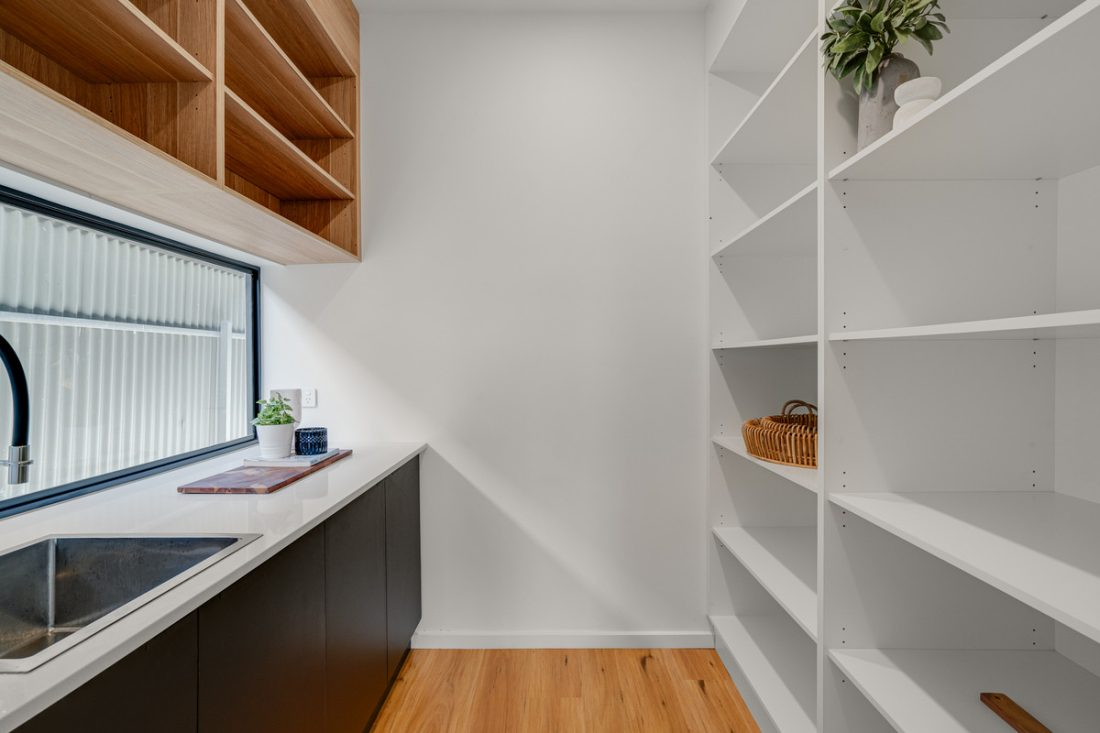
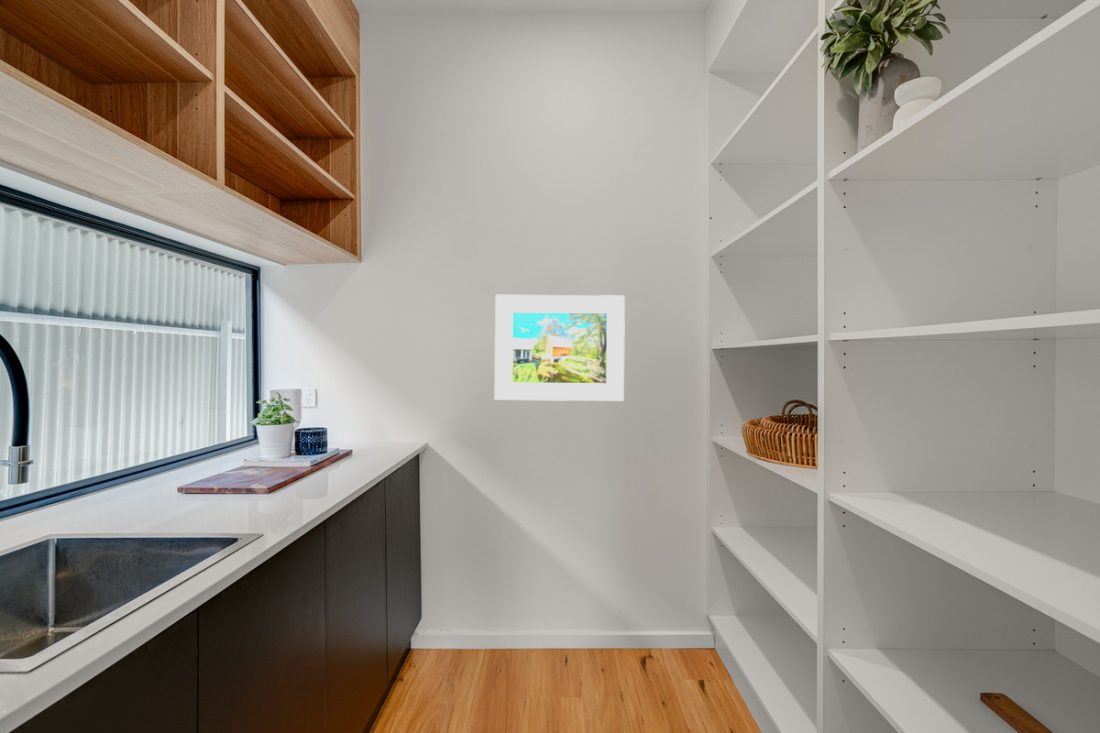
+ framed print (559, 347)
